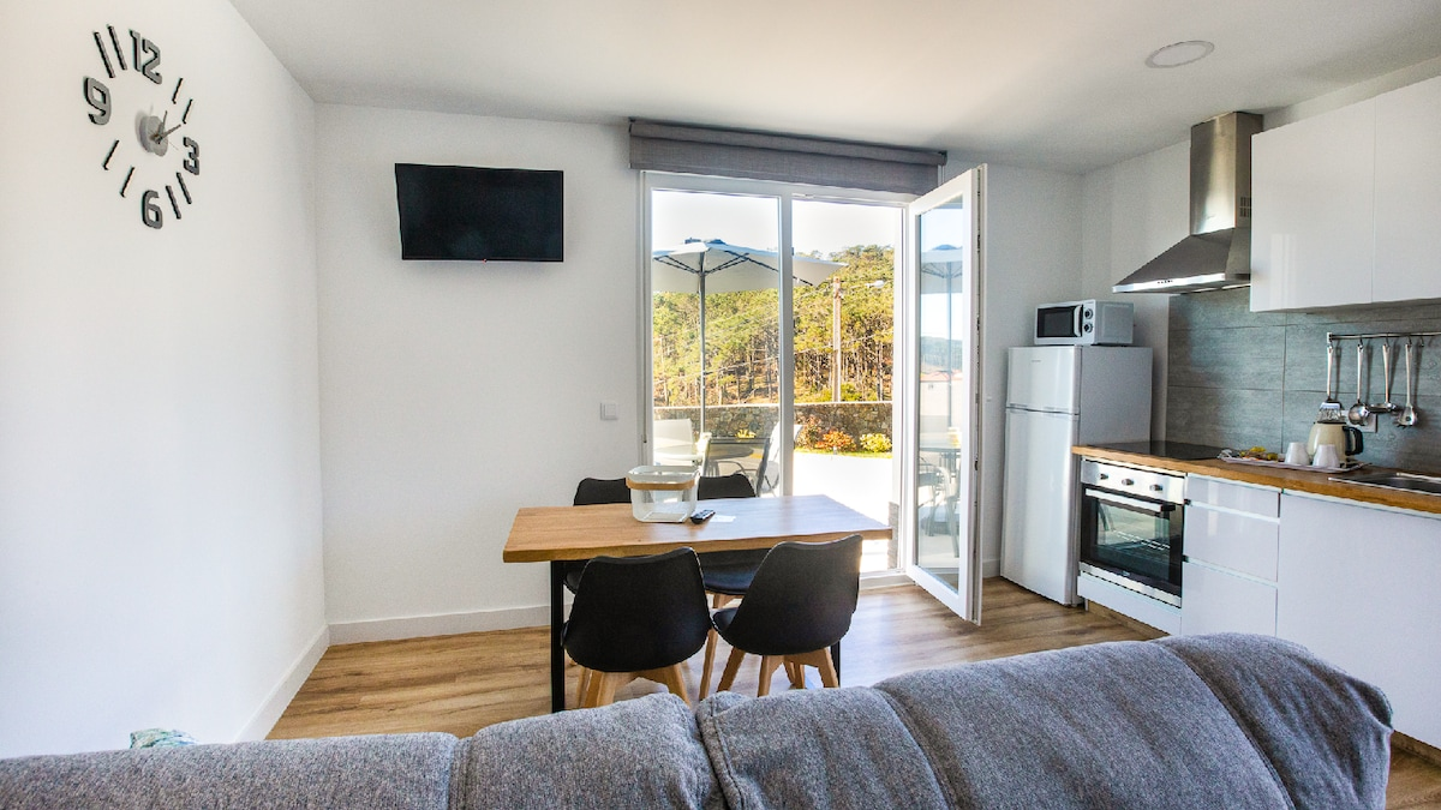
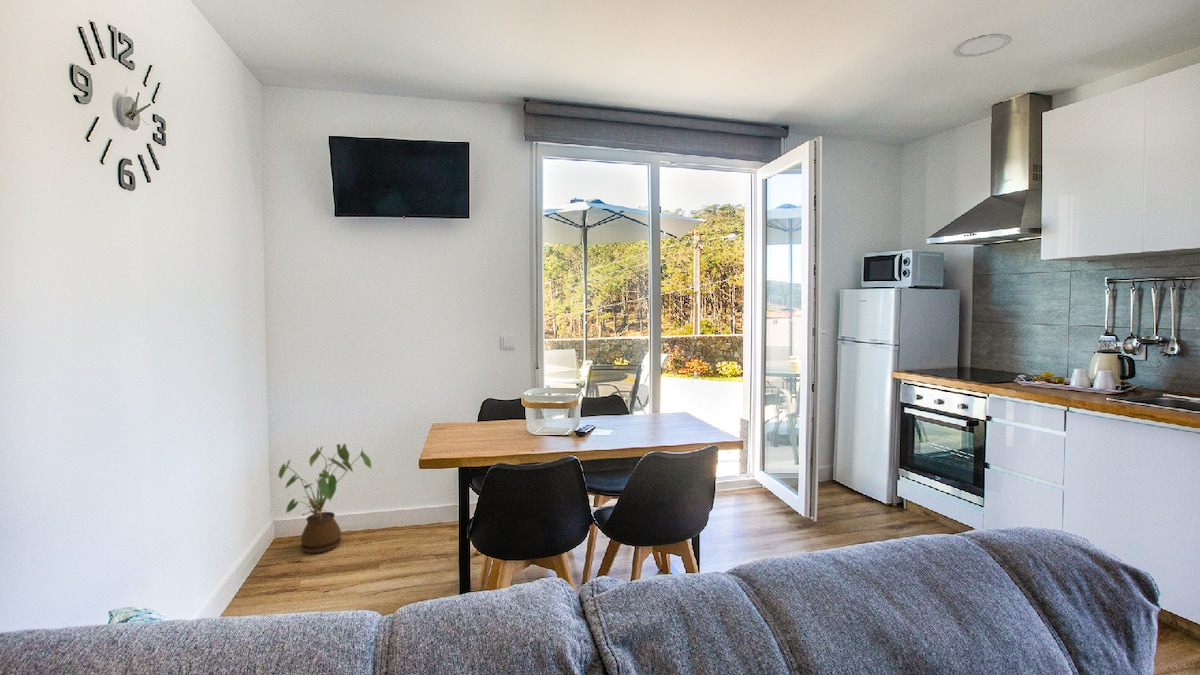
+ house plant (325, 499)
